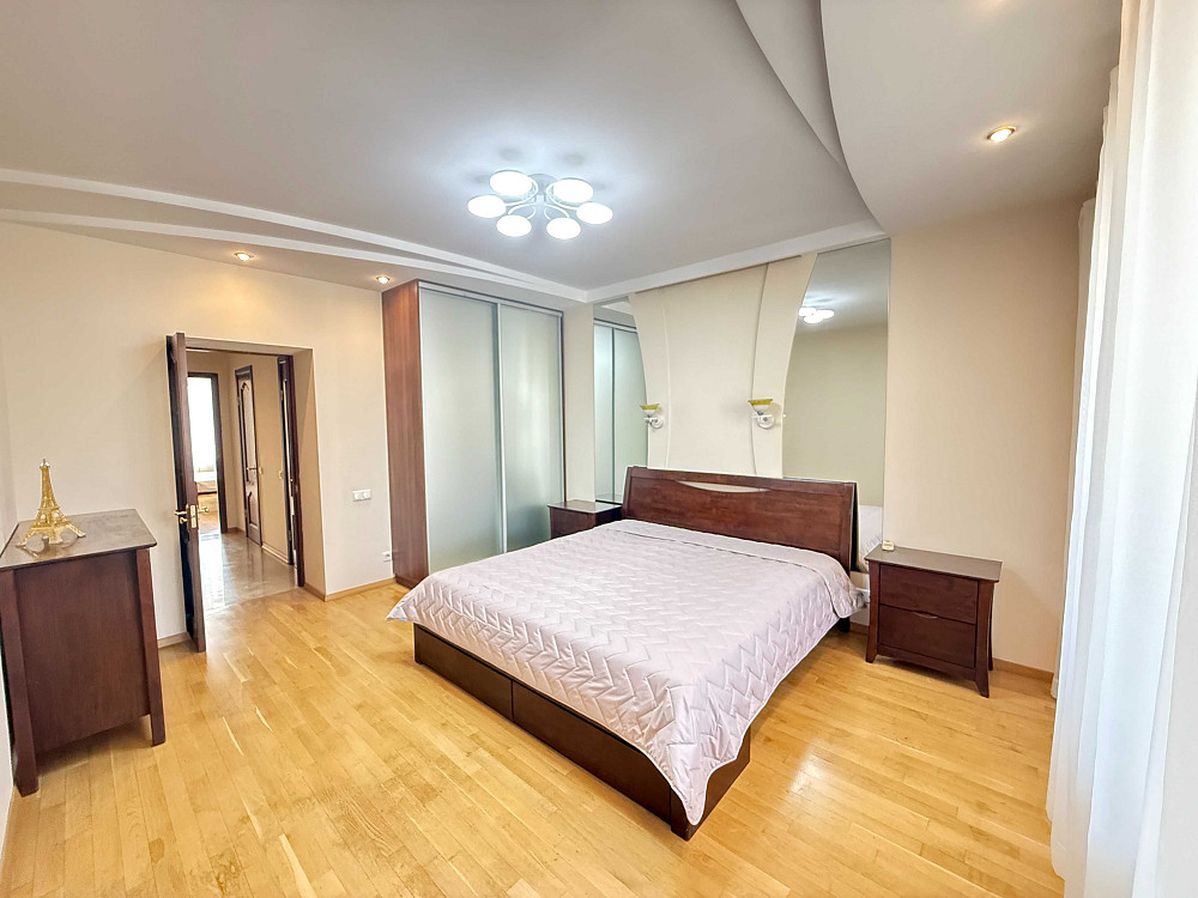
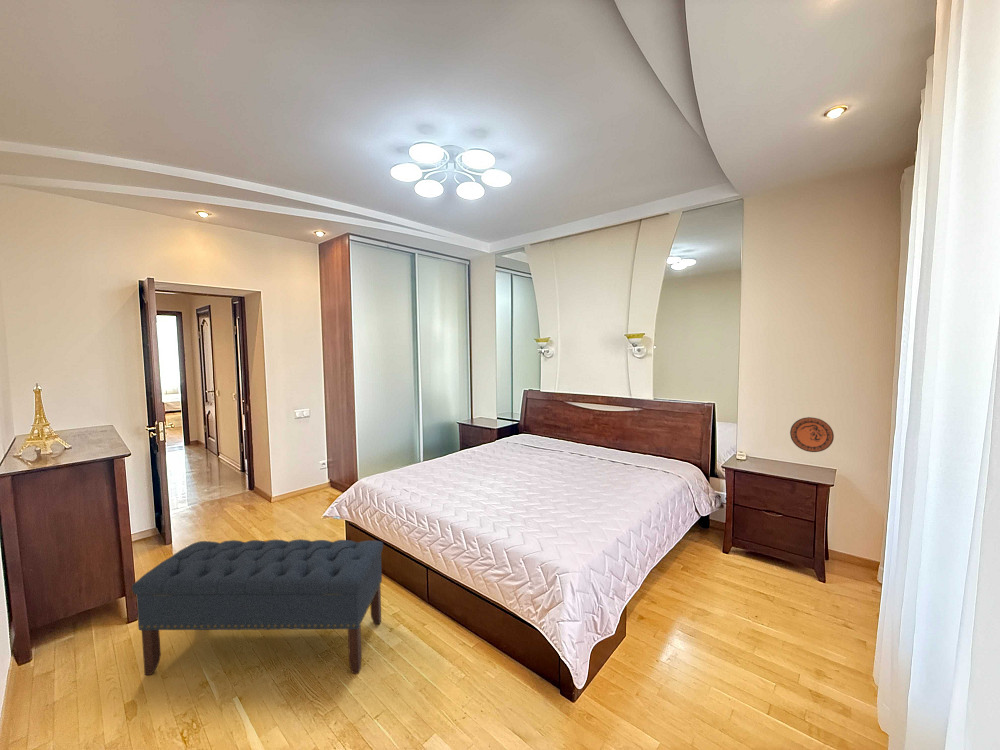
+ decorative plate (811, 434)
+ bench (271, 600)
